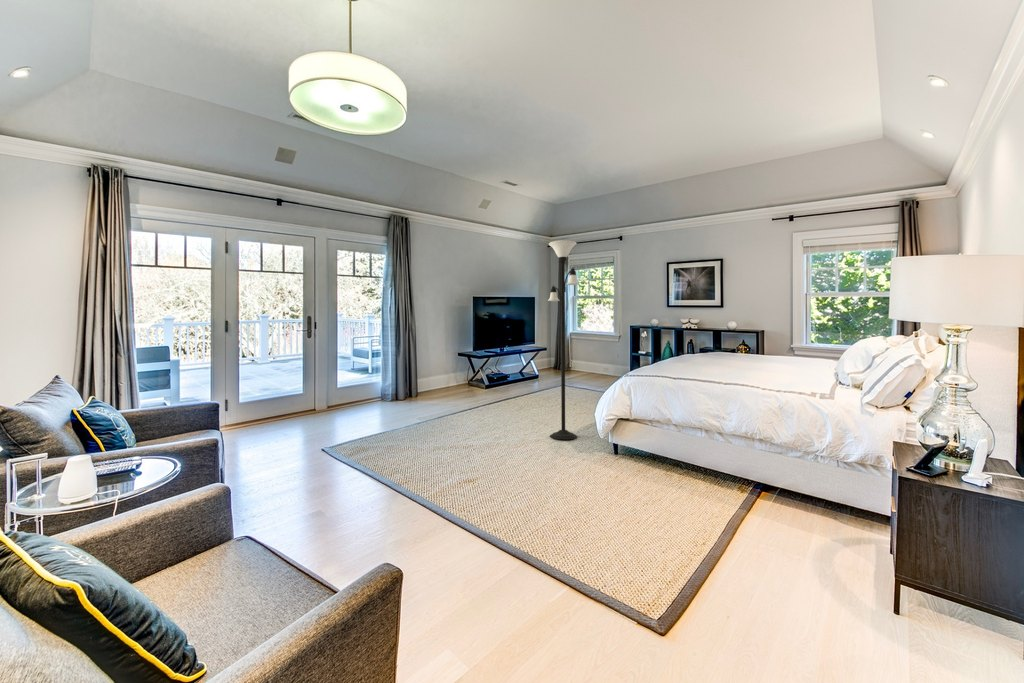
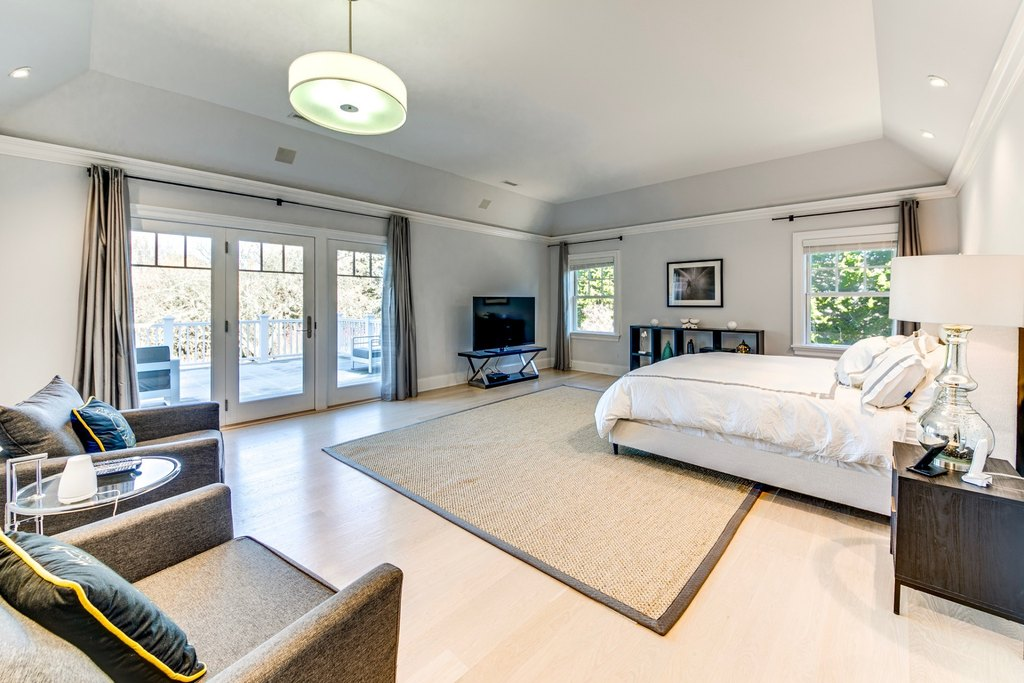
- floor lamp (563, 340)
